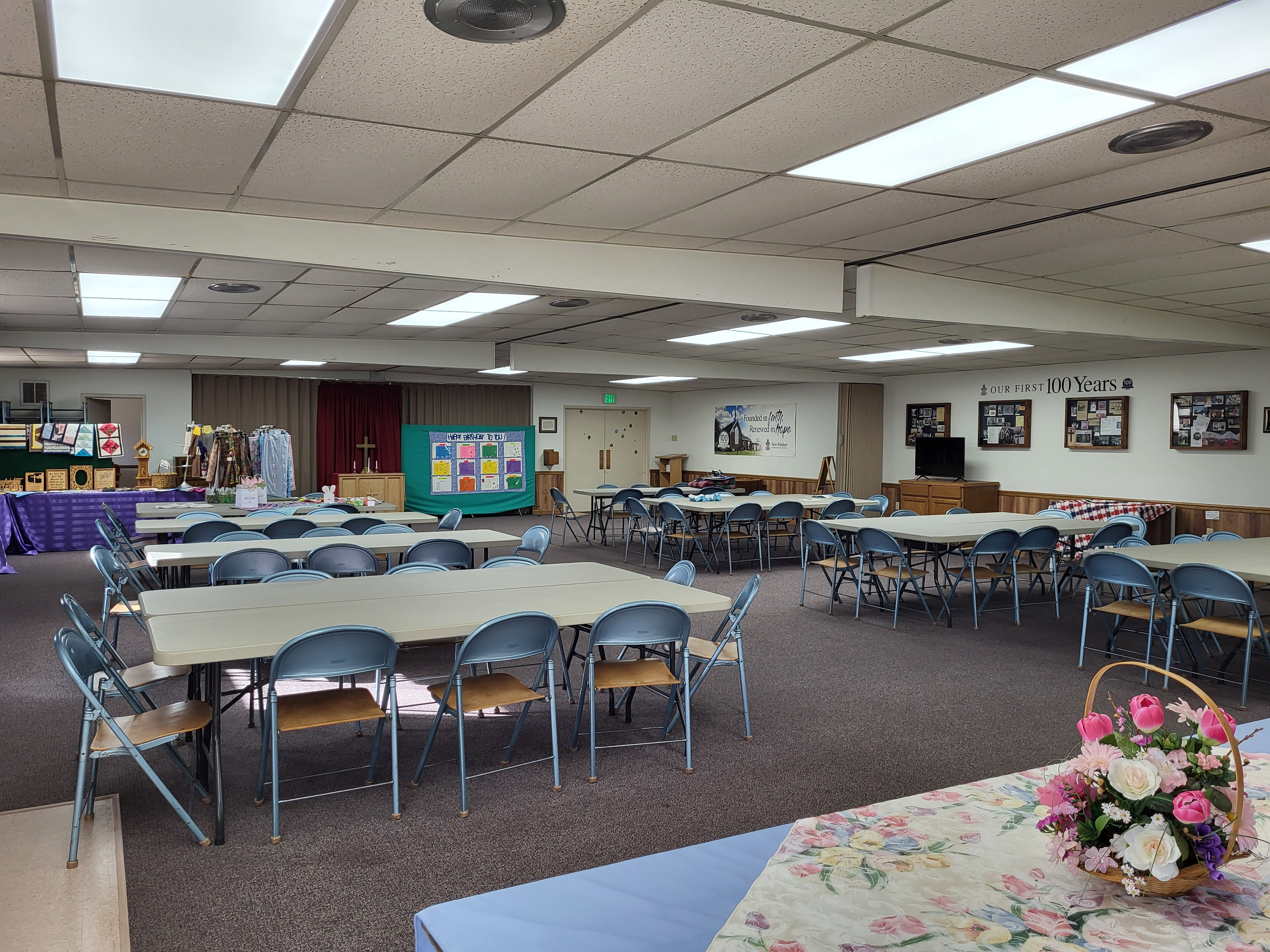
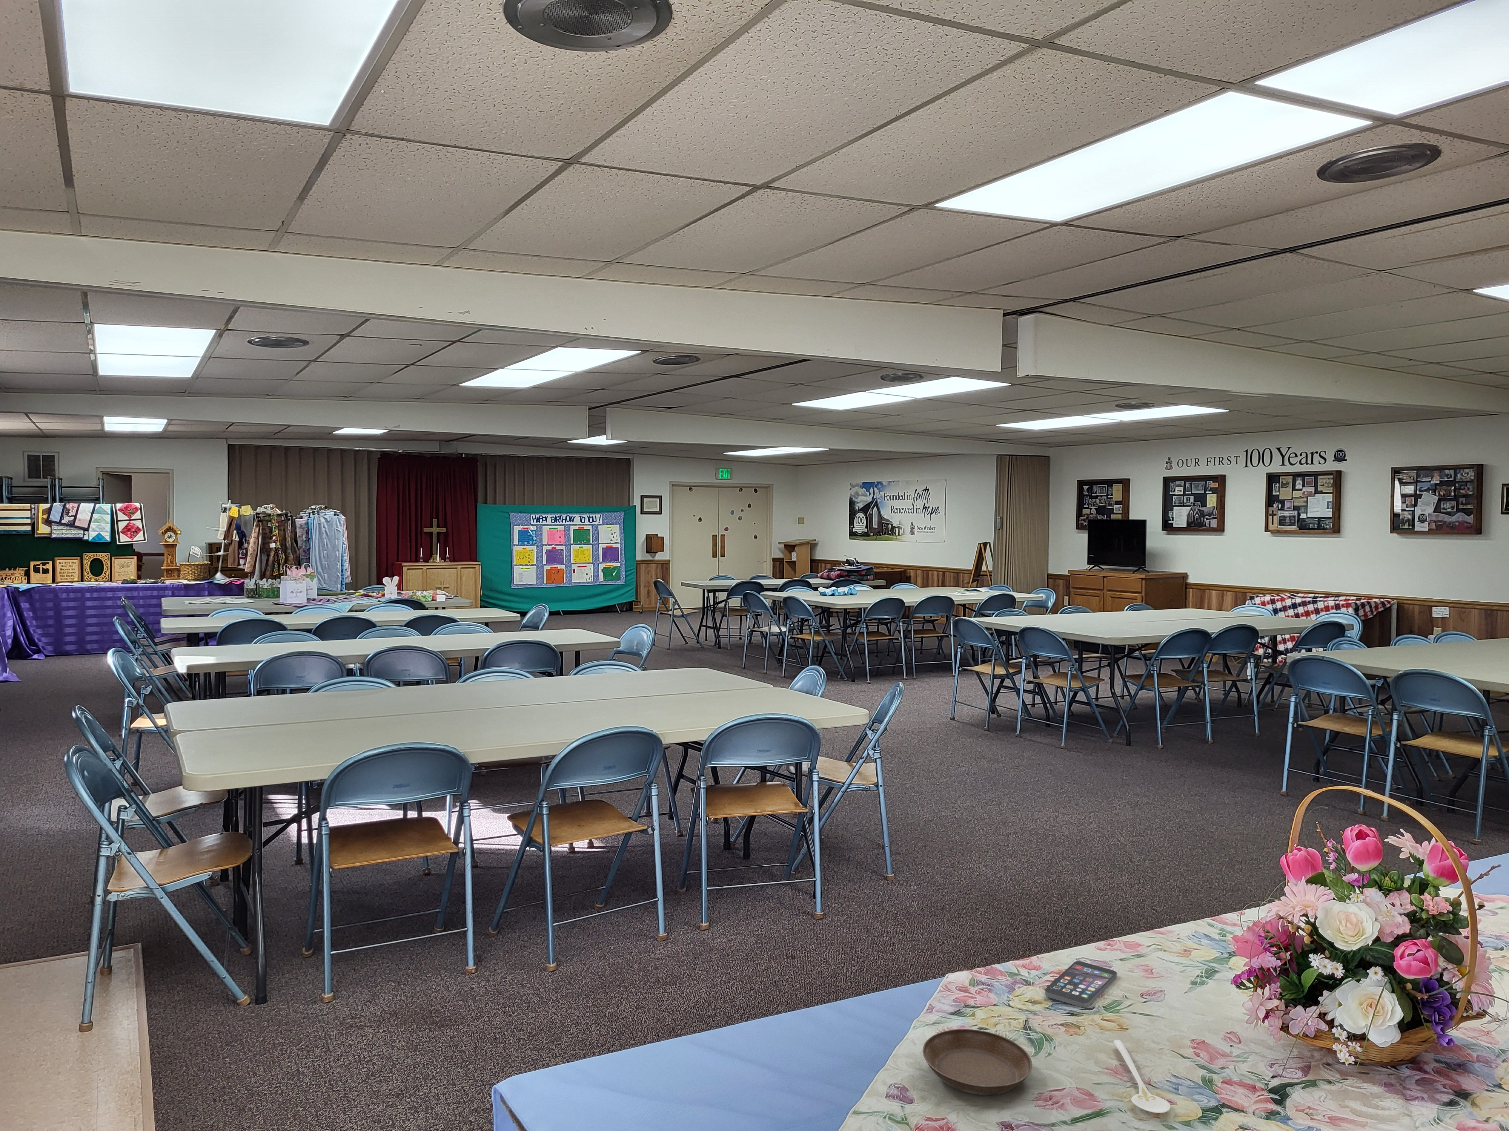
+ smartphone (1081, 984)
+ saucer (977, 1064)
+ stirrer (1136, 1074)
